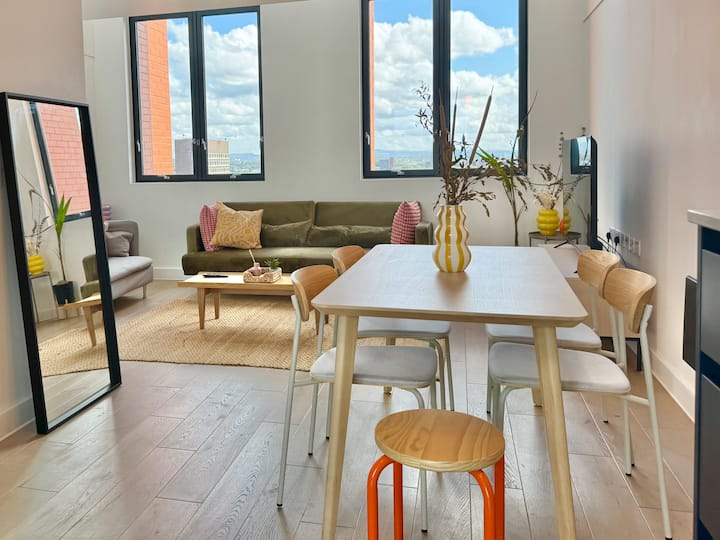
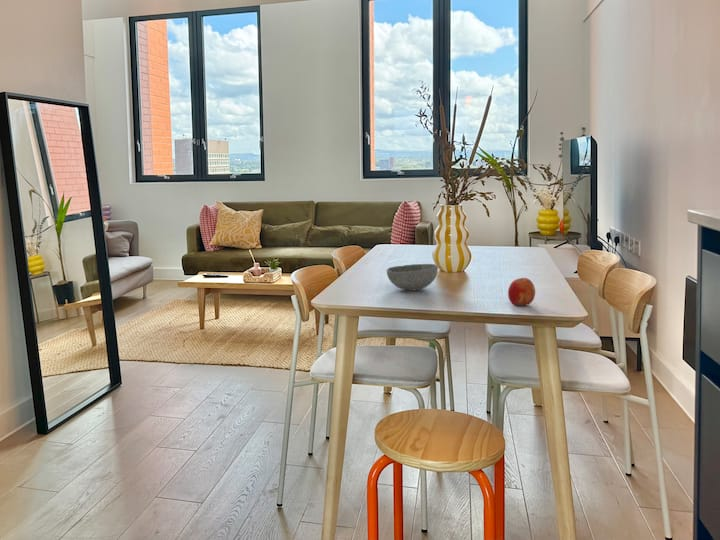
+ bowl (412, 277)
+ fruit (521, 291)
